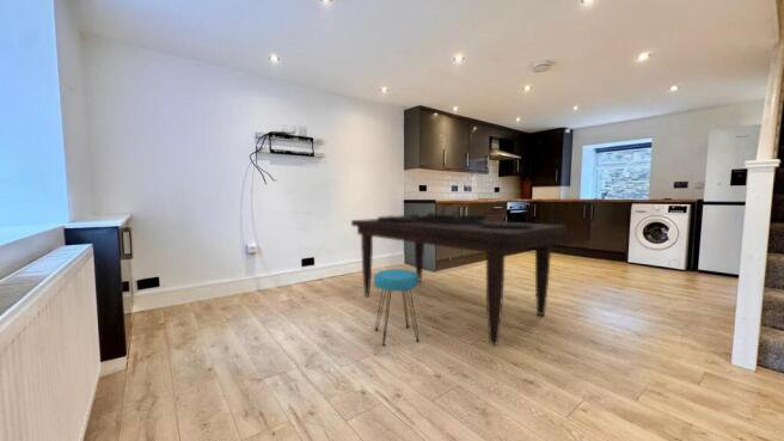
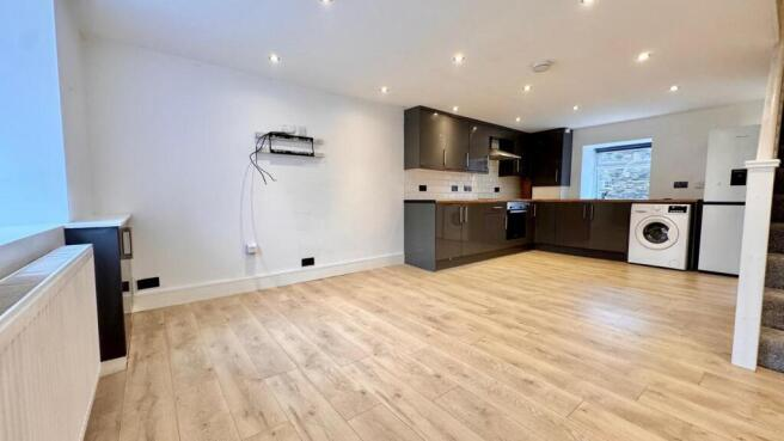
- dining table (447, 246)
- stool (388, 304)
